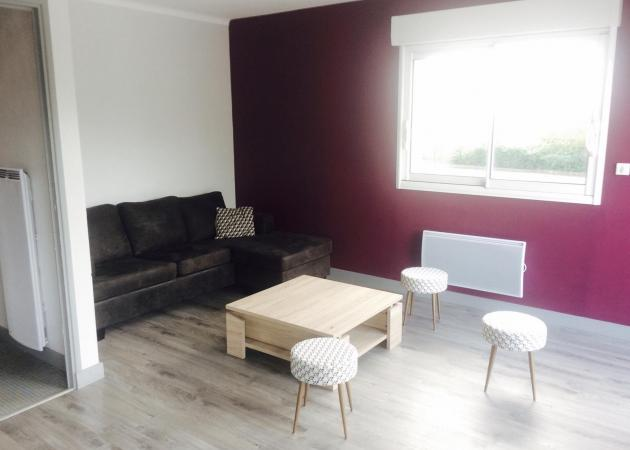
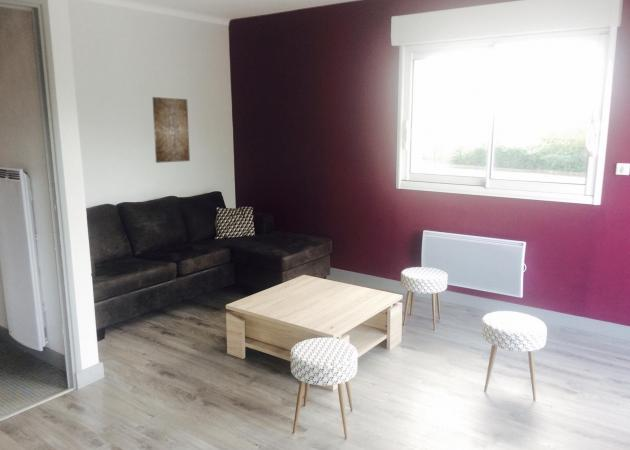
+ wall art (171, 130)
